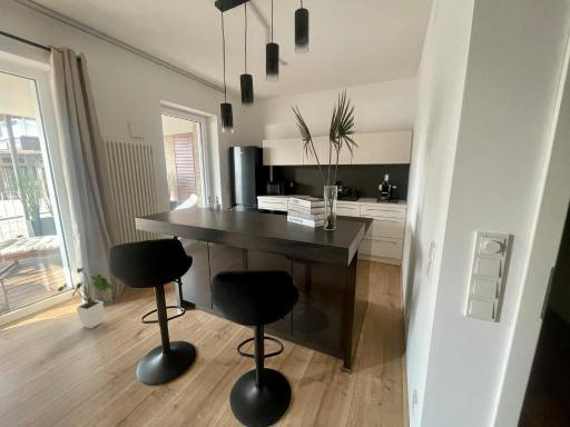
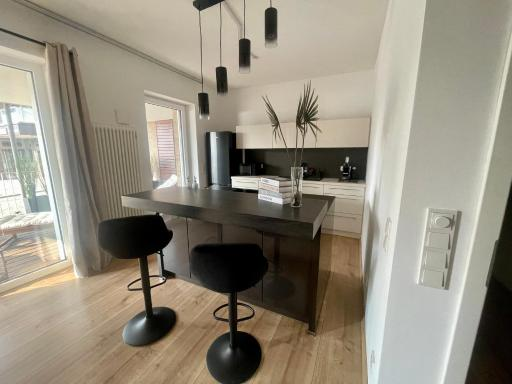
- house plant (83, 301)
